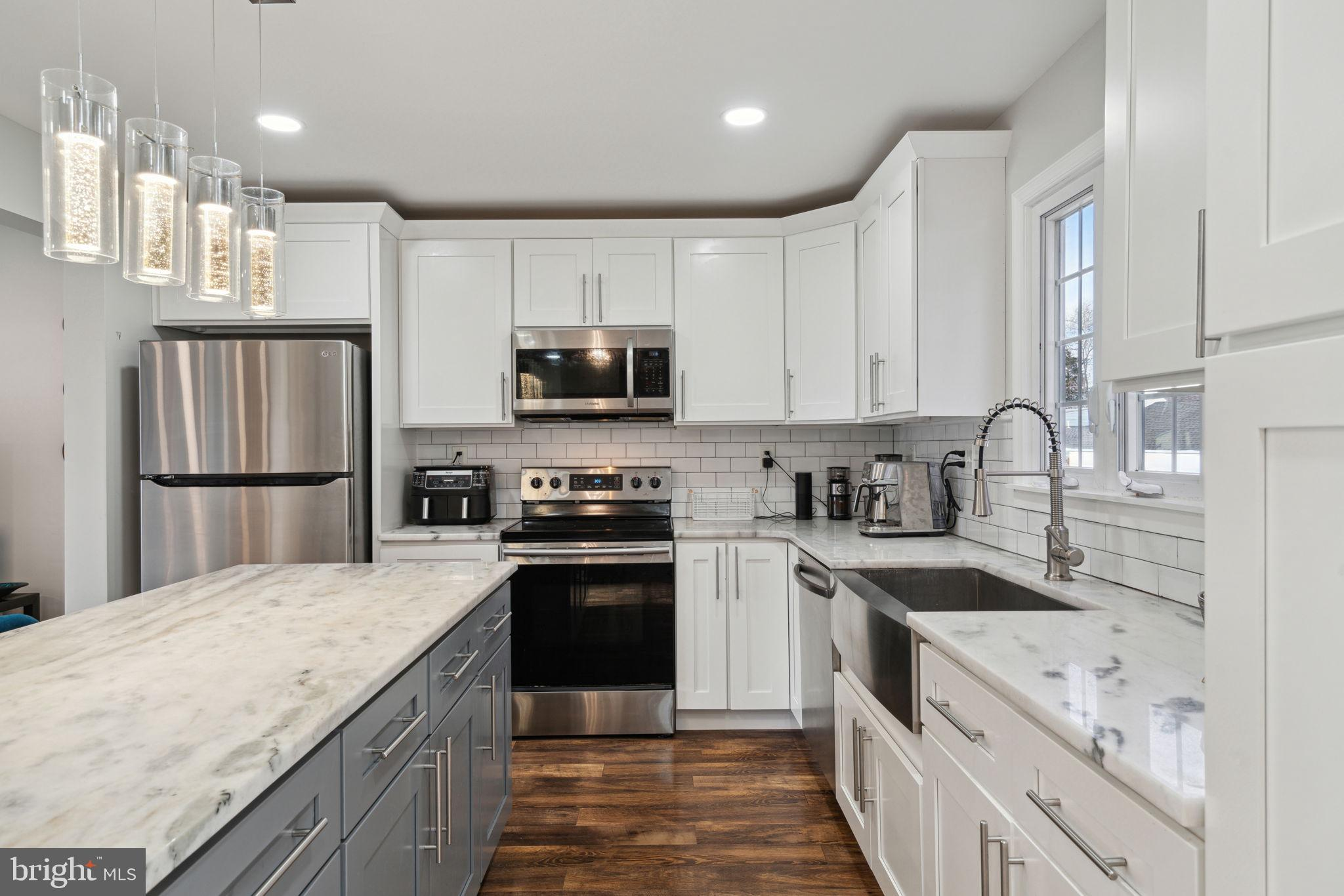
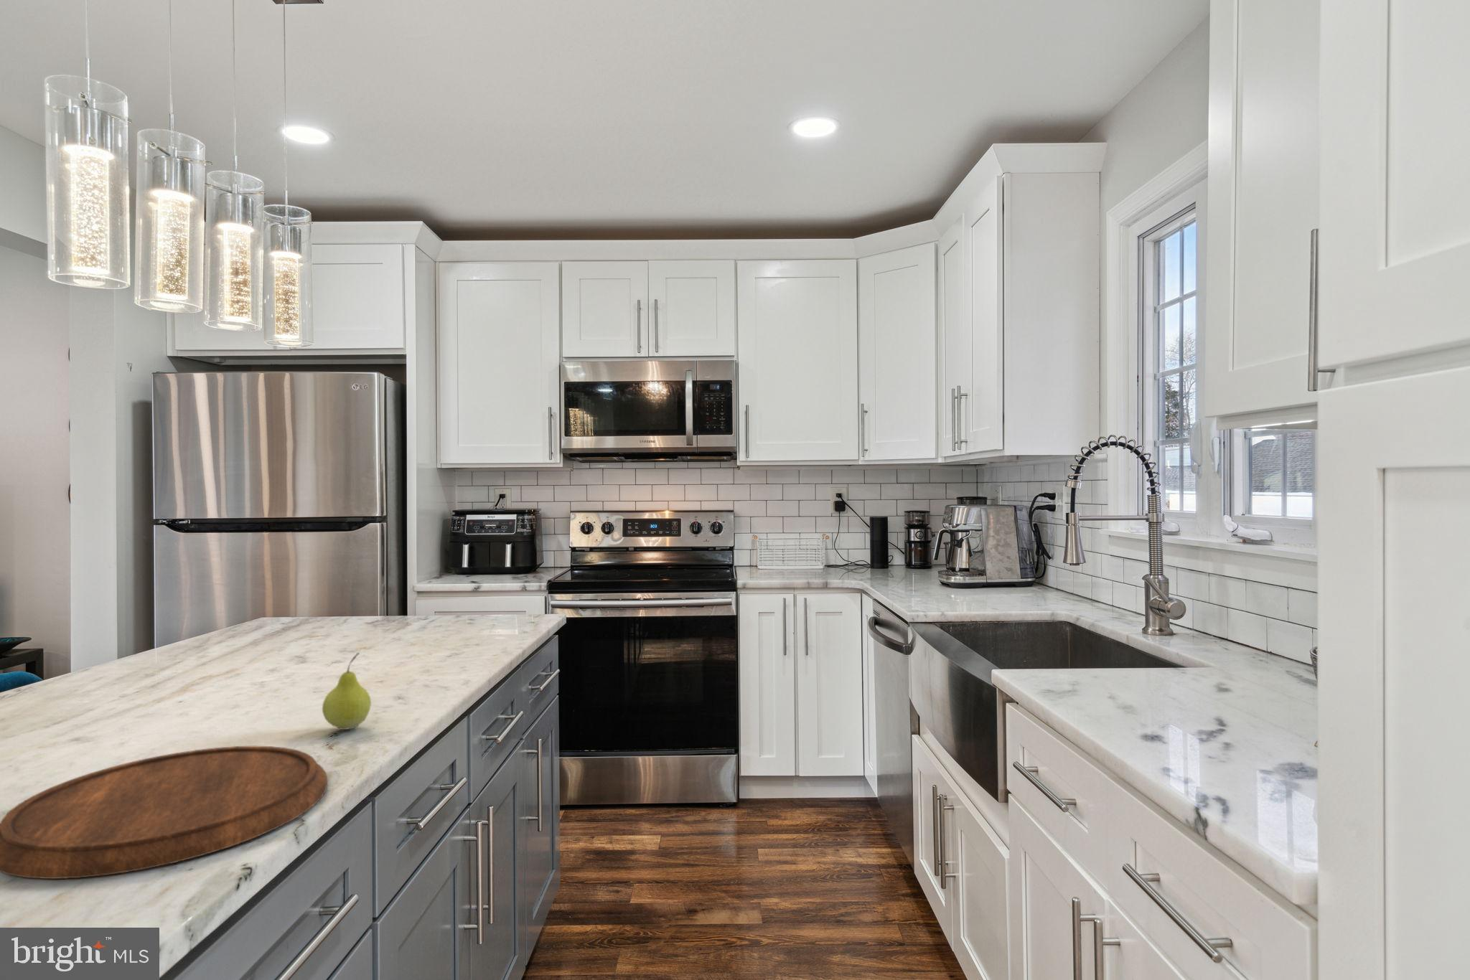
+ cutting board (174, 798)
+ fruit (347, 690)
